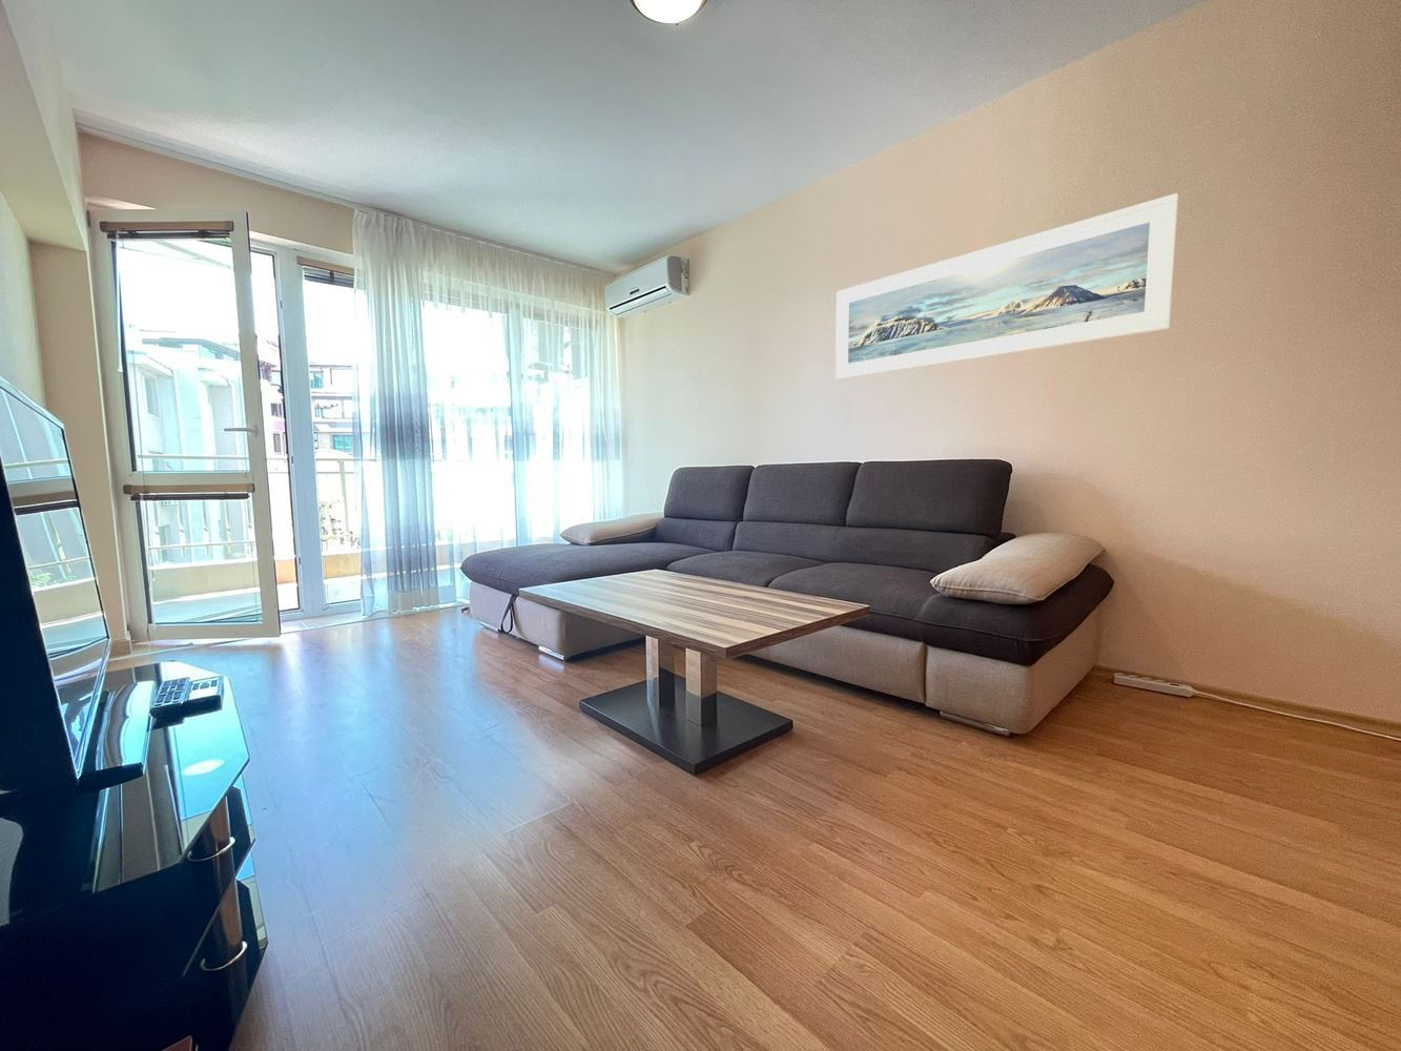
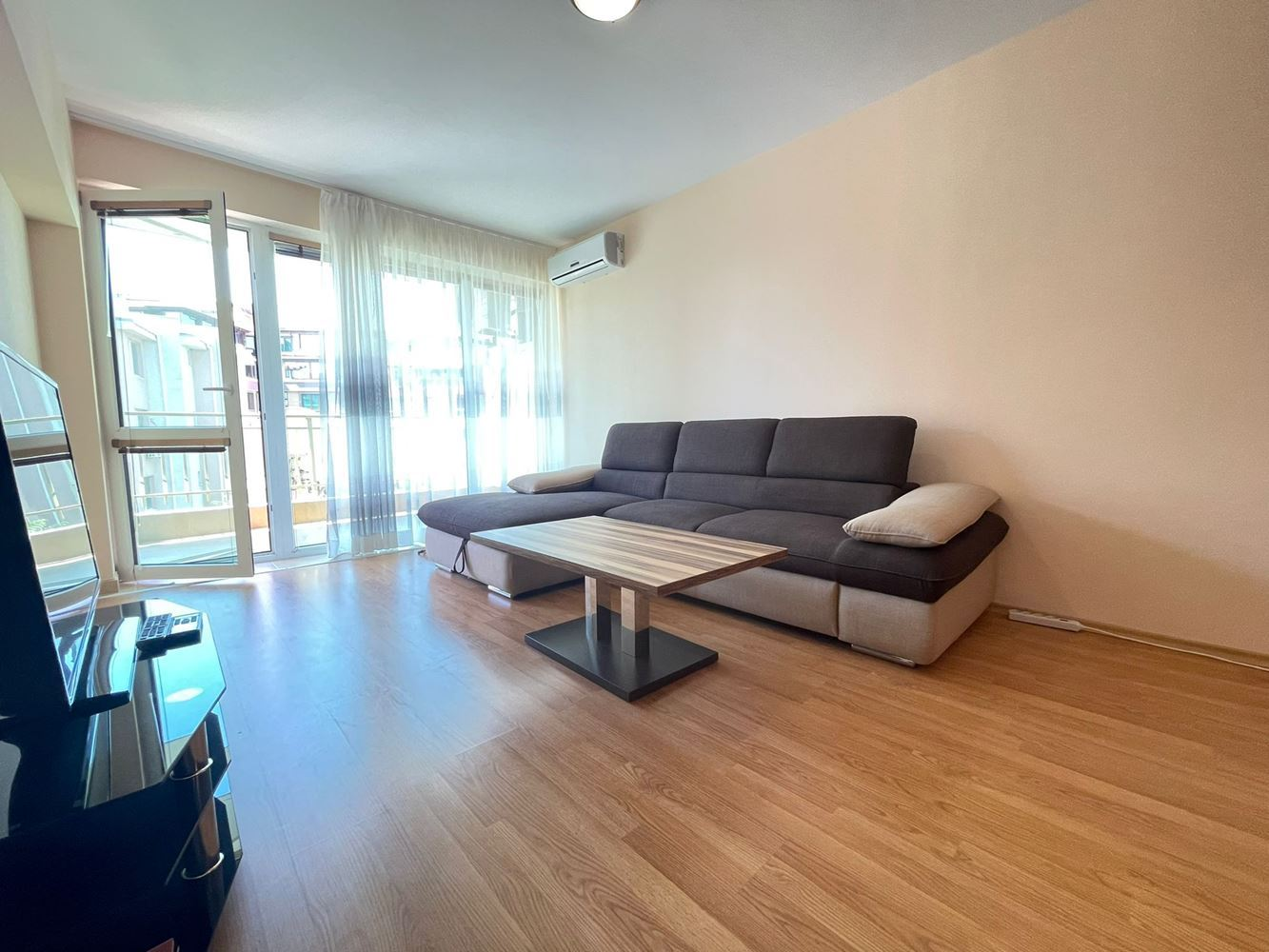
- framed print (970, 306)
